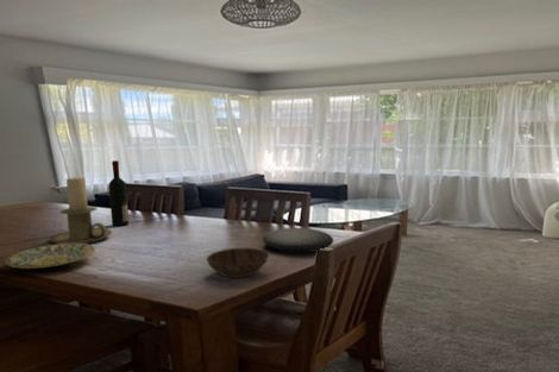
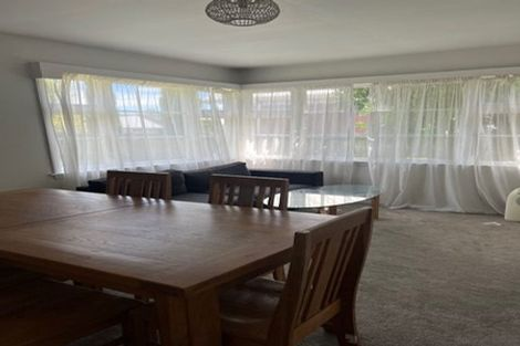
- plate (52, 258)
- plate (297, 239)
- alcohol (118, 193)
- bowl (238, 264)
- candle holder (77, 208)
